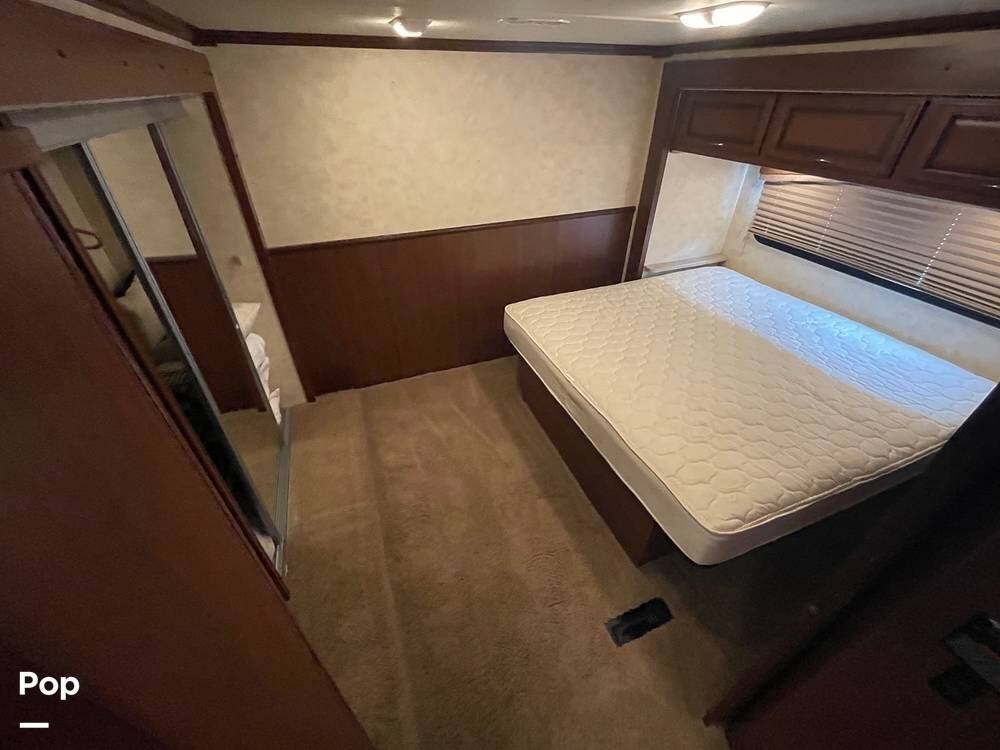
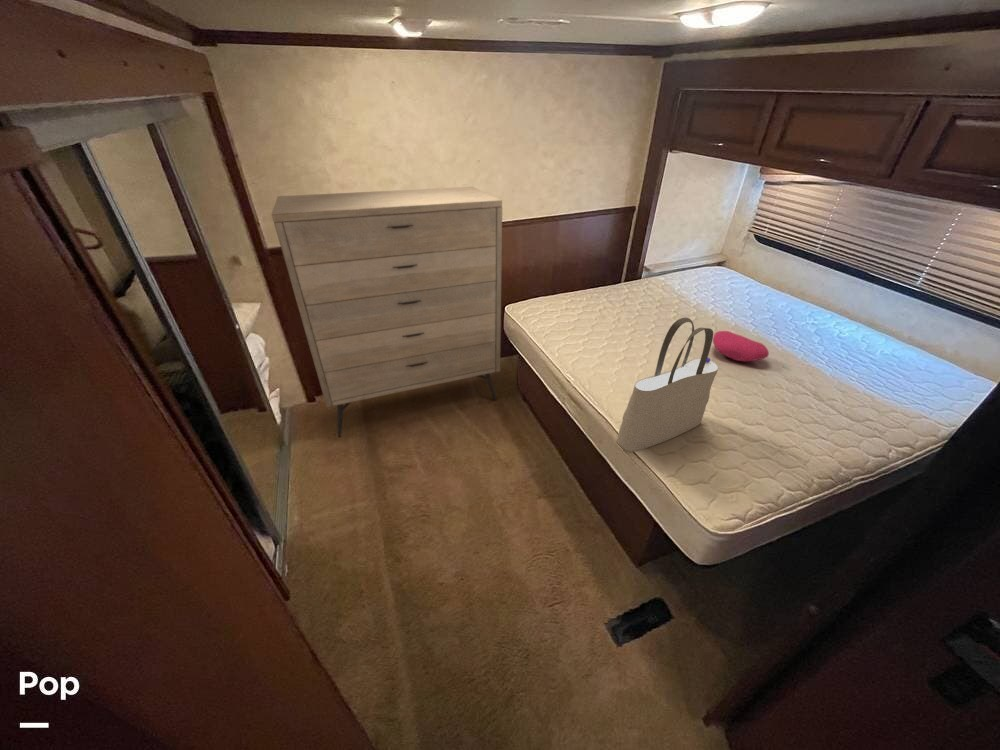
+ dresser (404, 313)
+ cushion (736, 347)
+ tote bag (674, 382)
